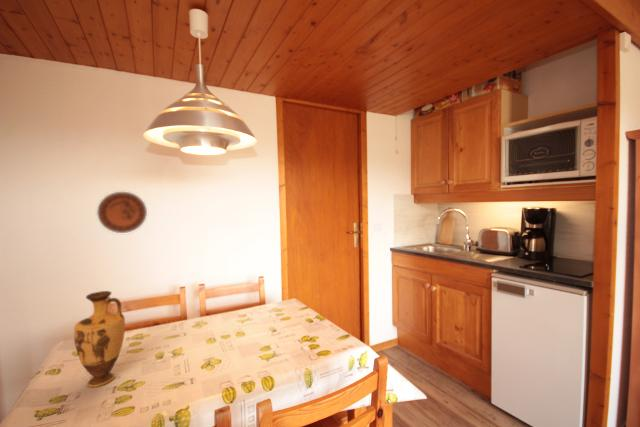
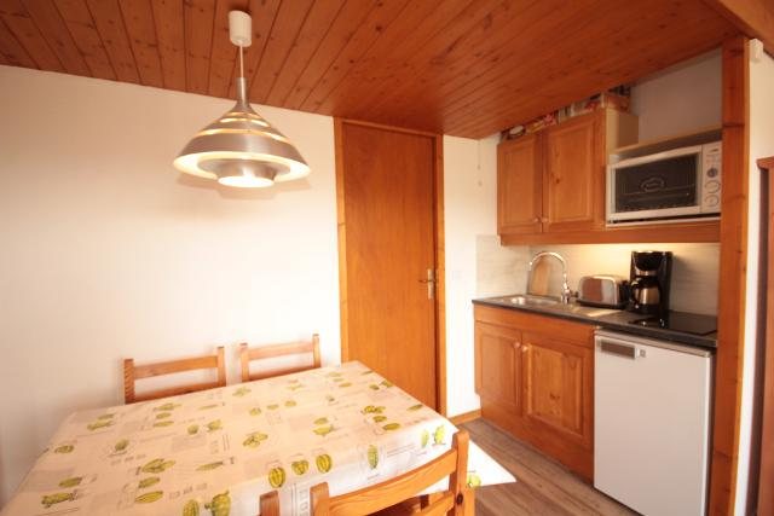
- decorative plate (122, 212)
- vase (101, 337)
